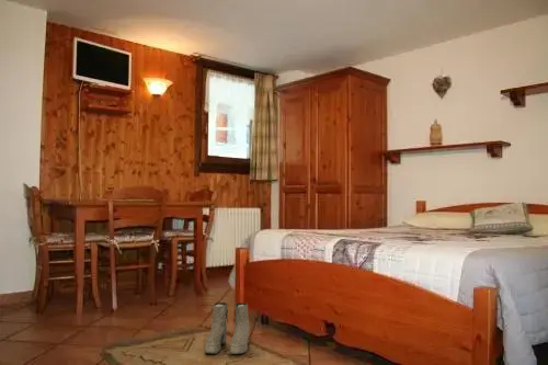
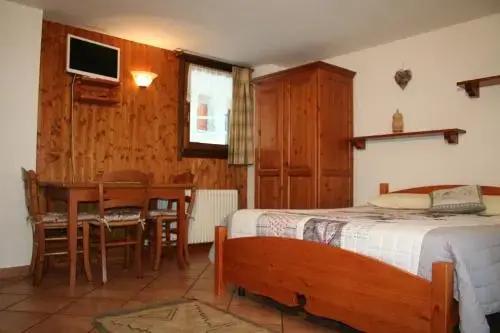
- boots (226, 327)
